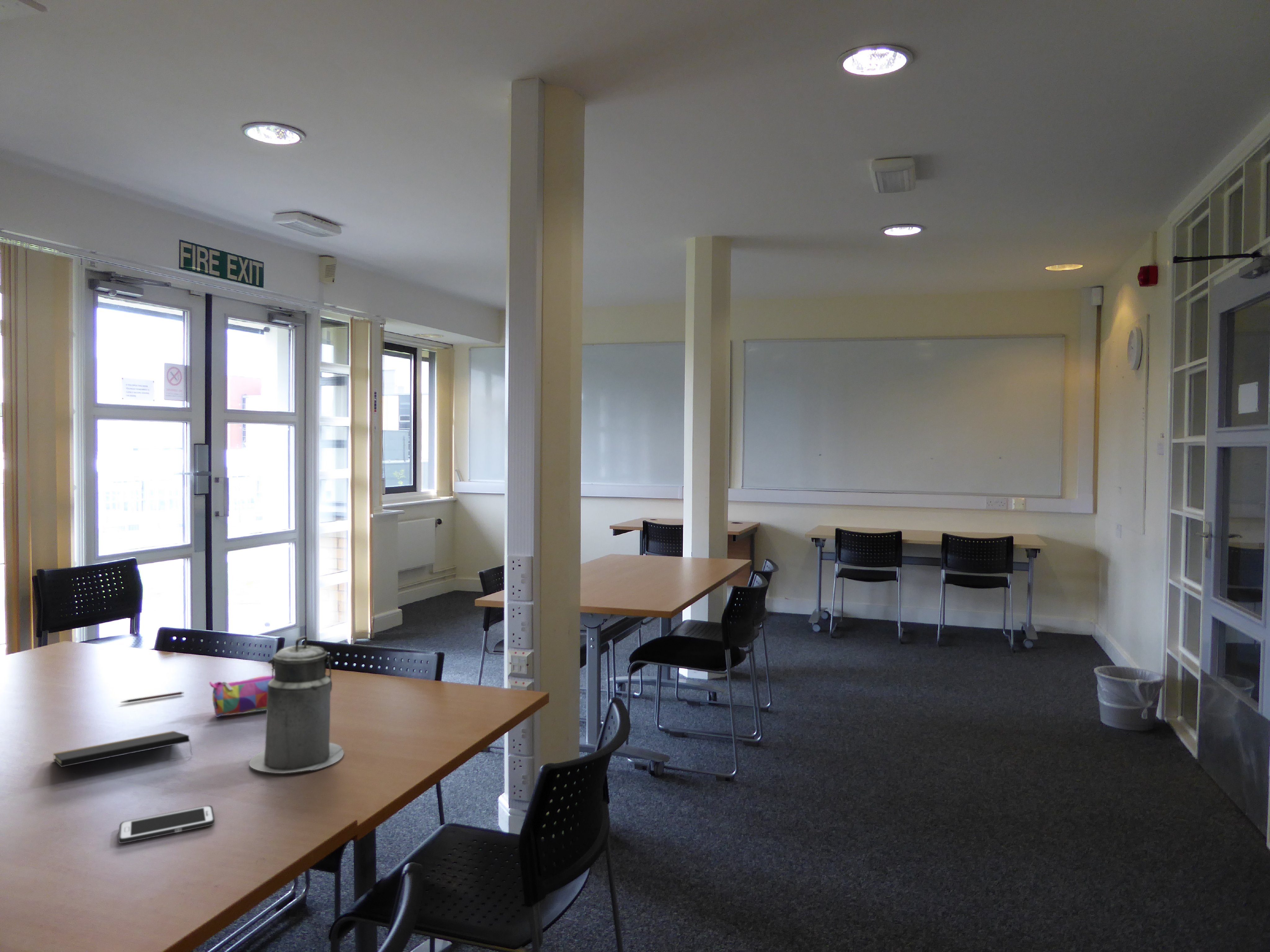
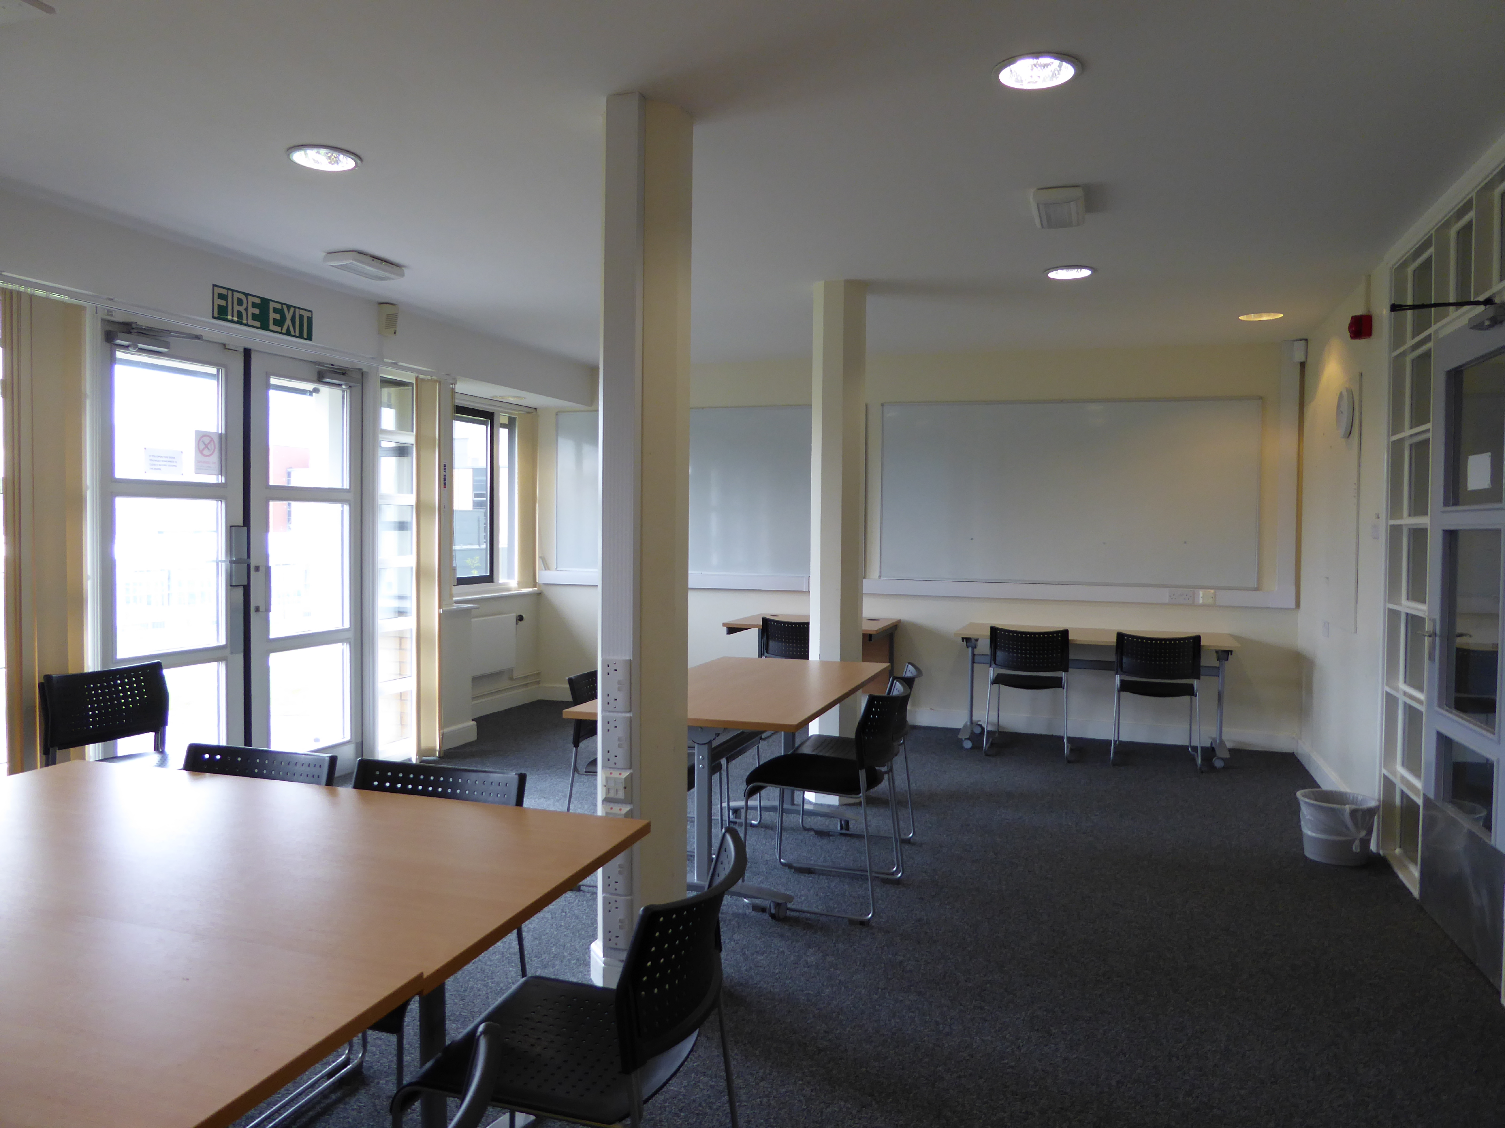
- pencil case (256, 694)
- cell phone (167, 824)
- canister (297, 697)
- notepad (122, 747)
- pen (153, 697)
